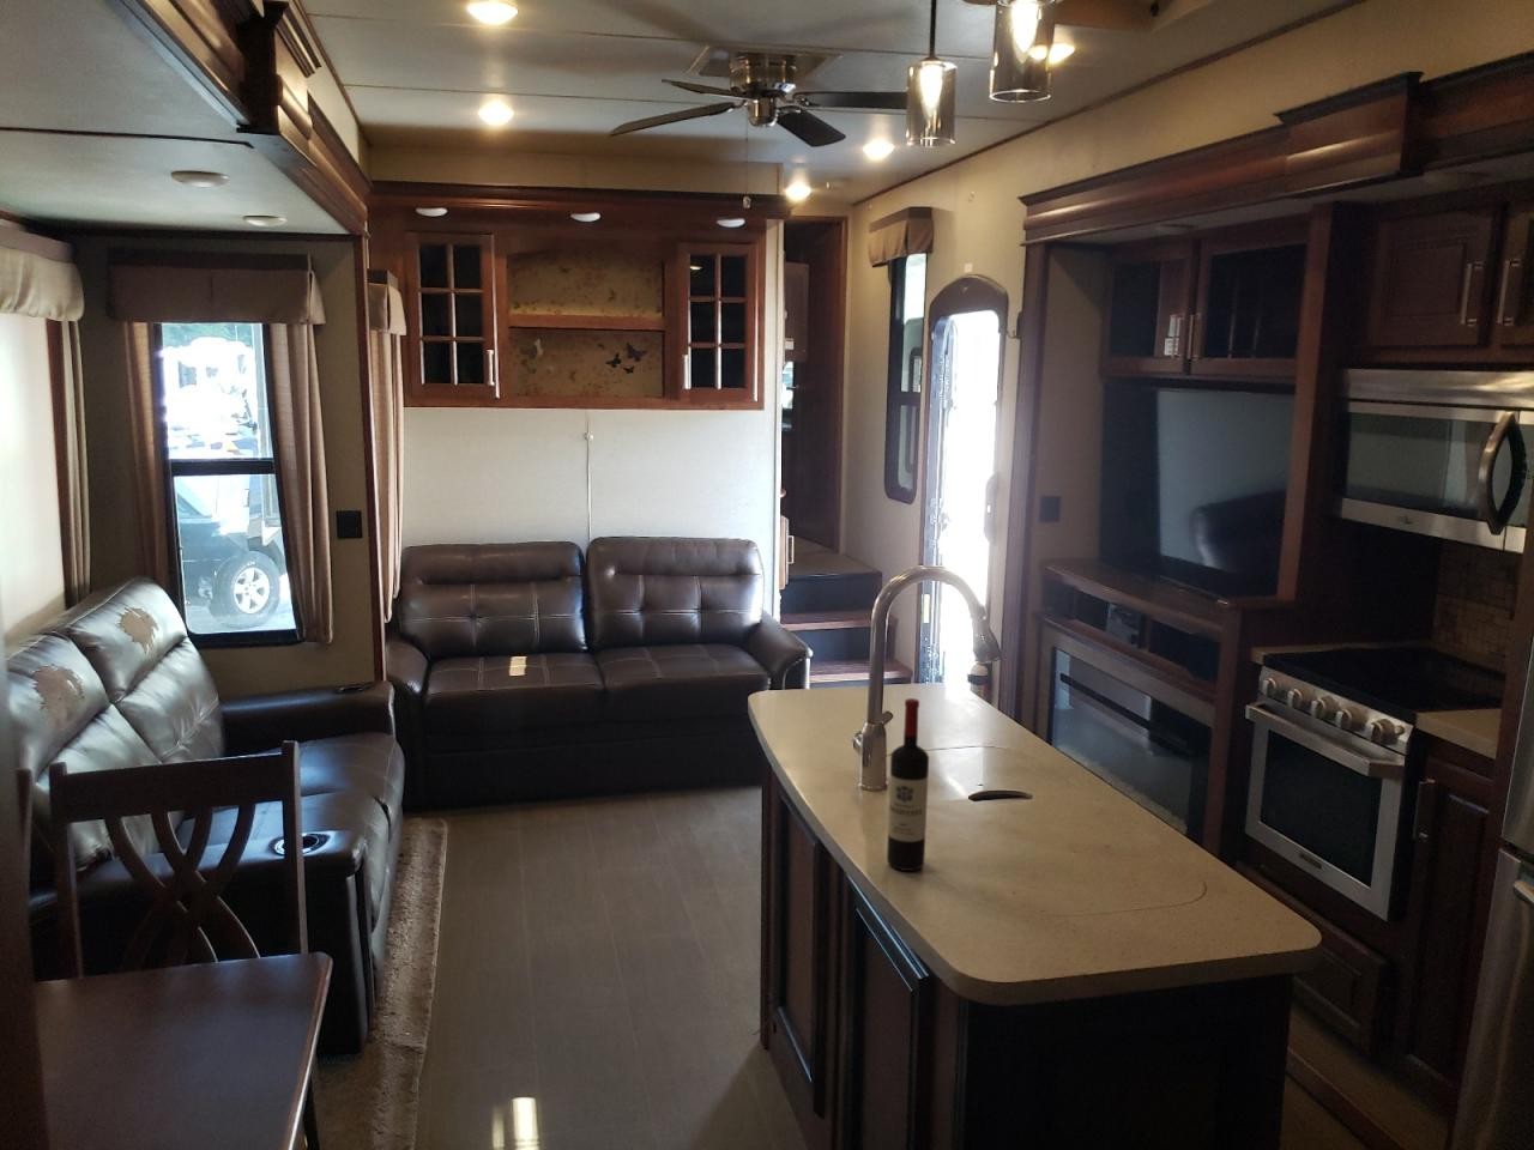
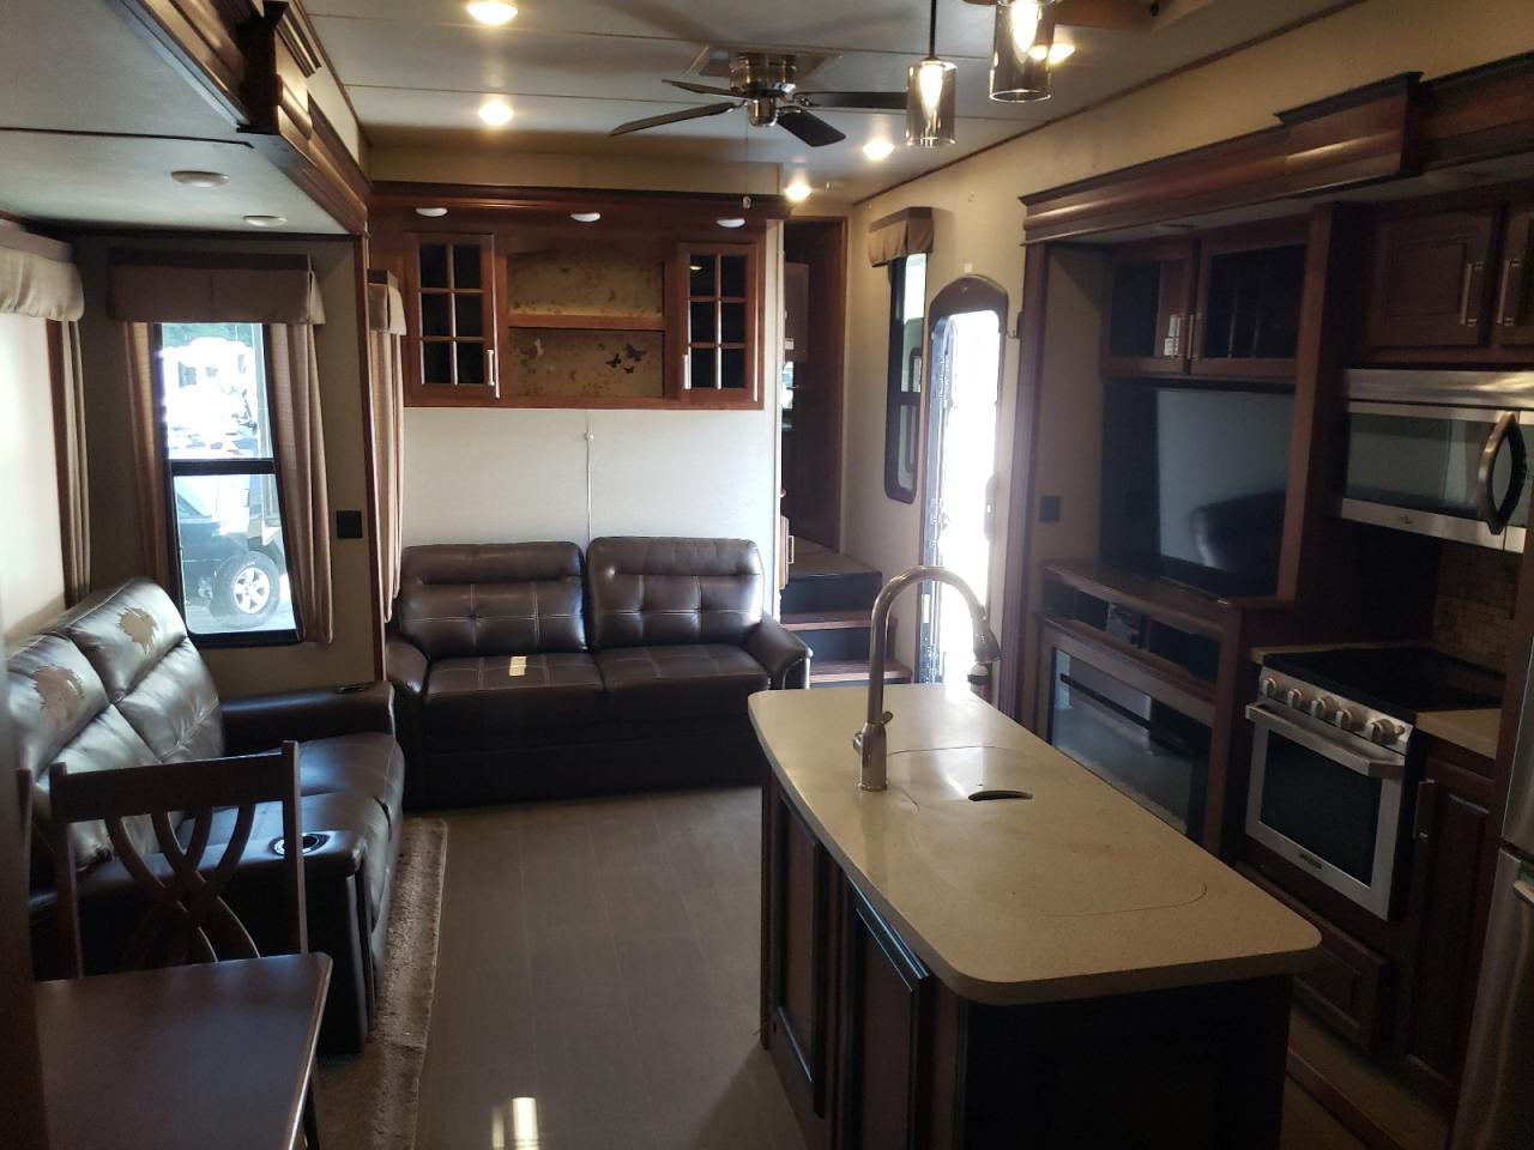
- wine bottle (908, 783)
